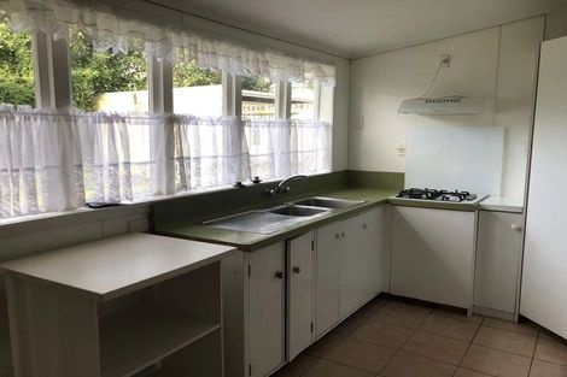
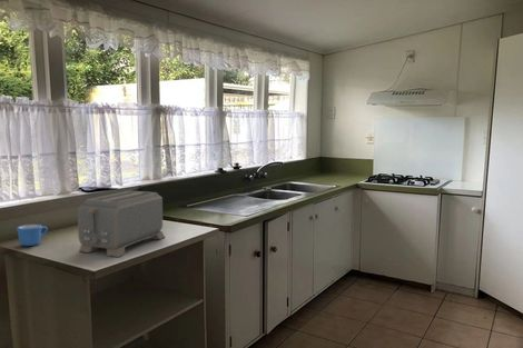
+ toaster (120, 220)
+ mug (33, 235)
